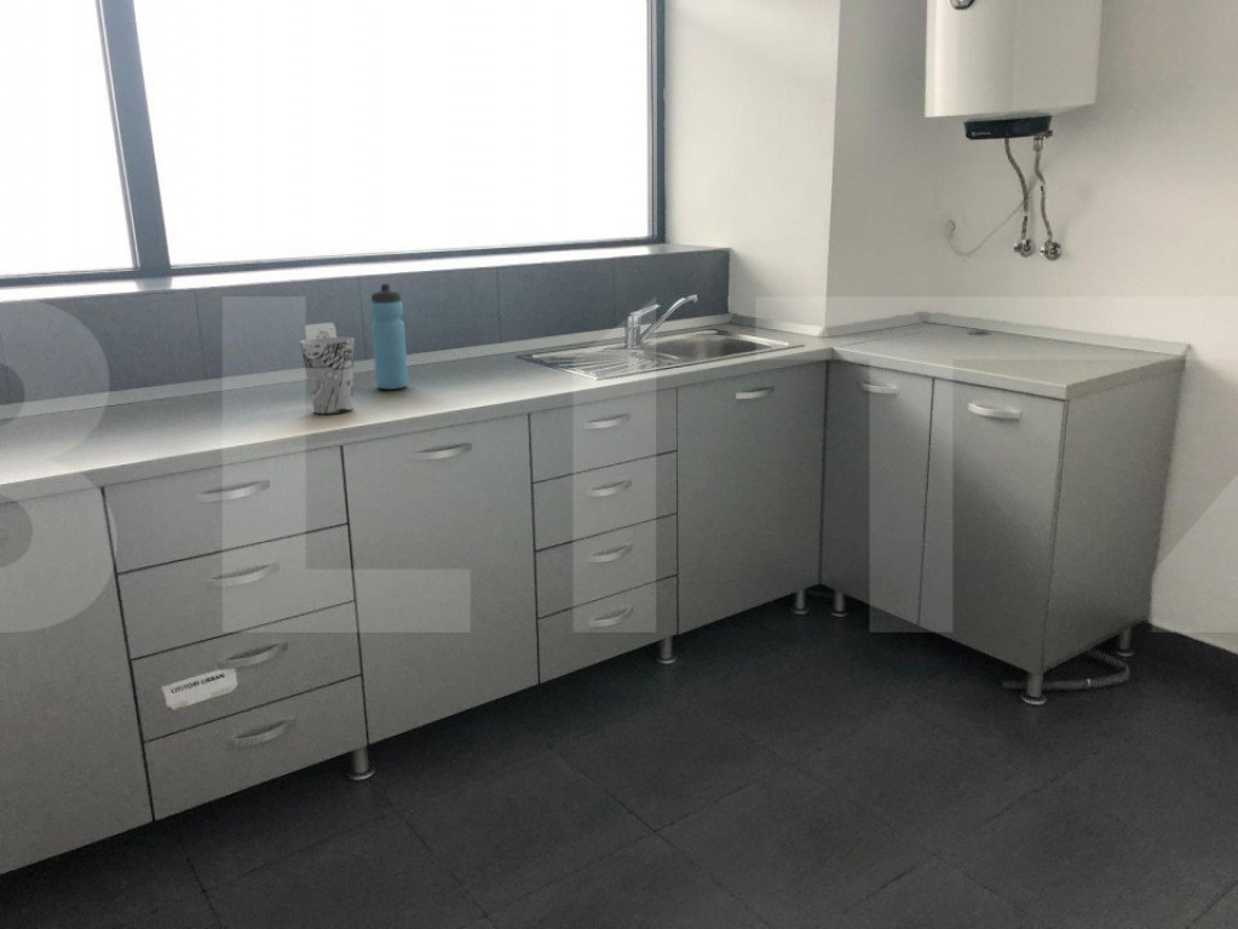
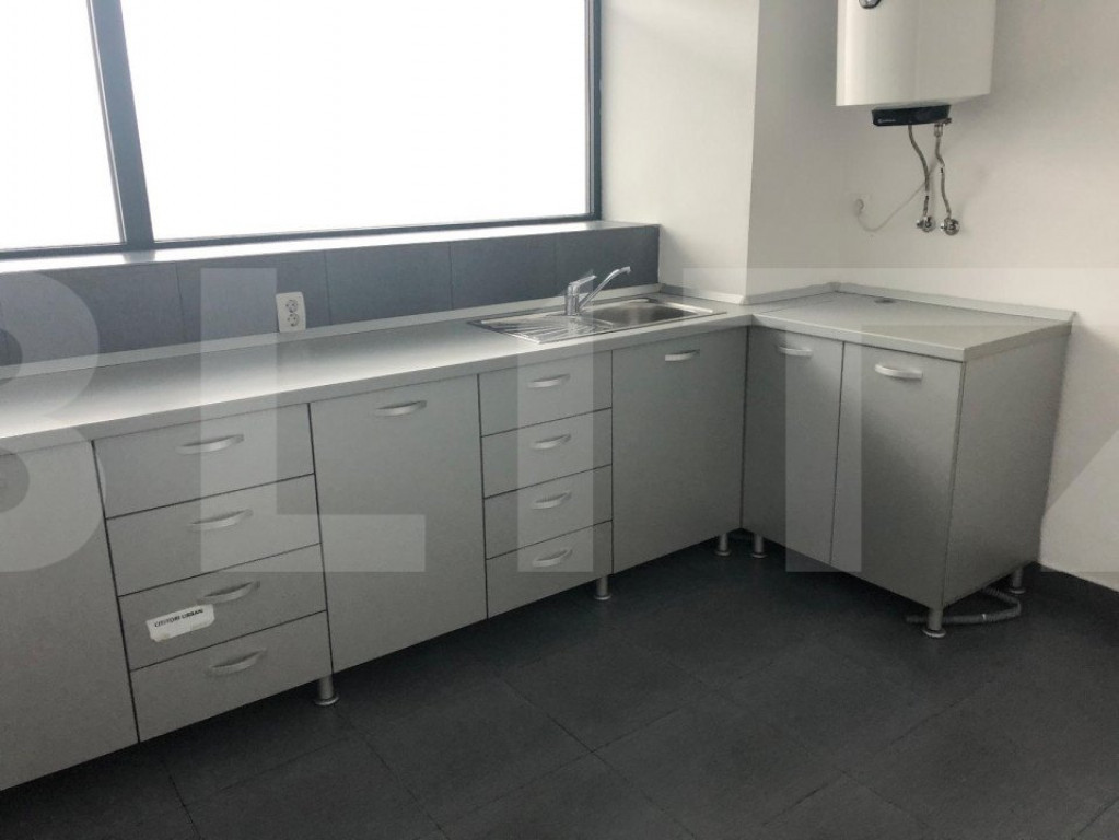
- cup (329, 375)
- water bottle (388, 335)
